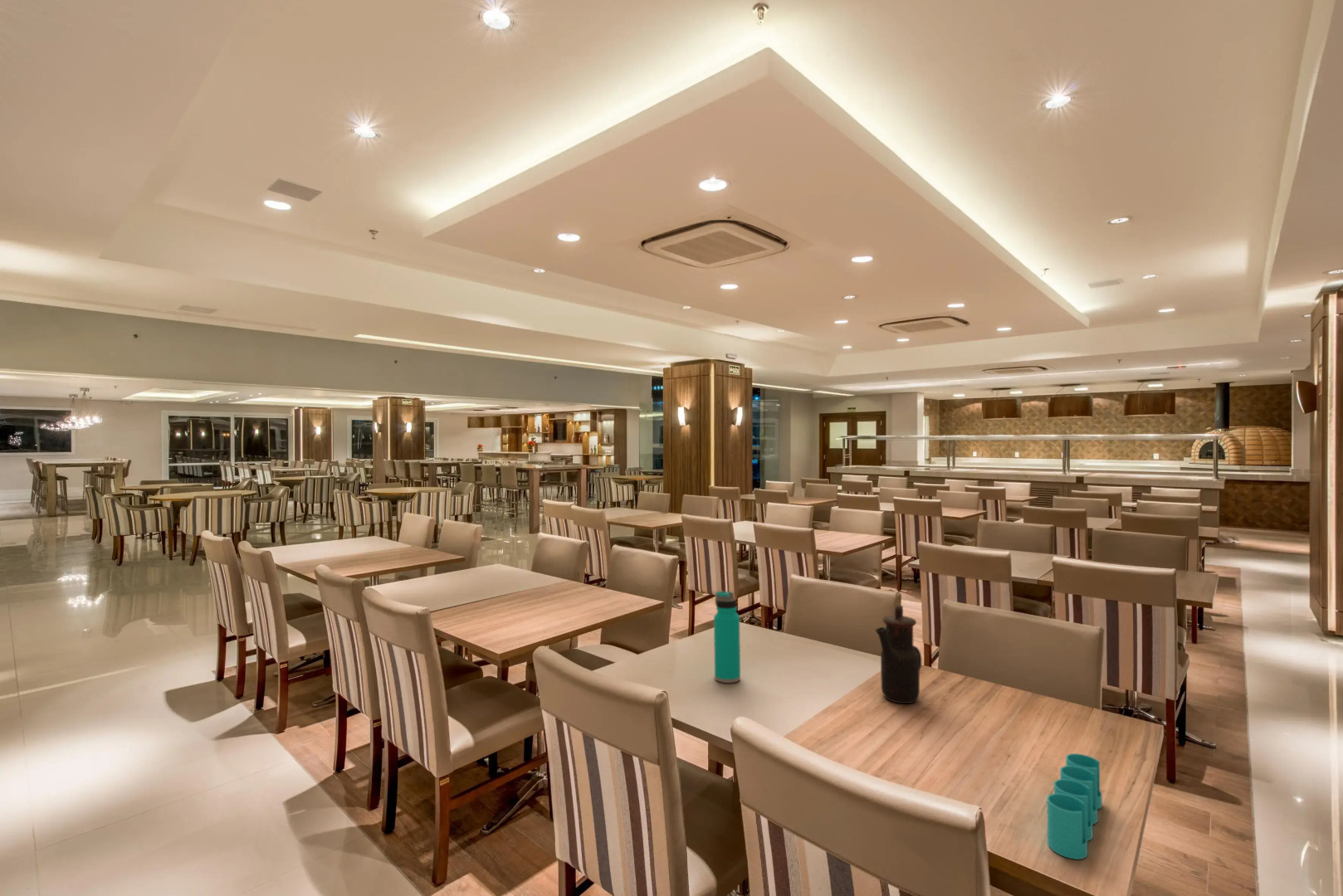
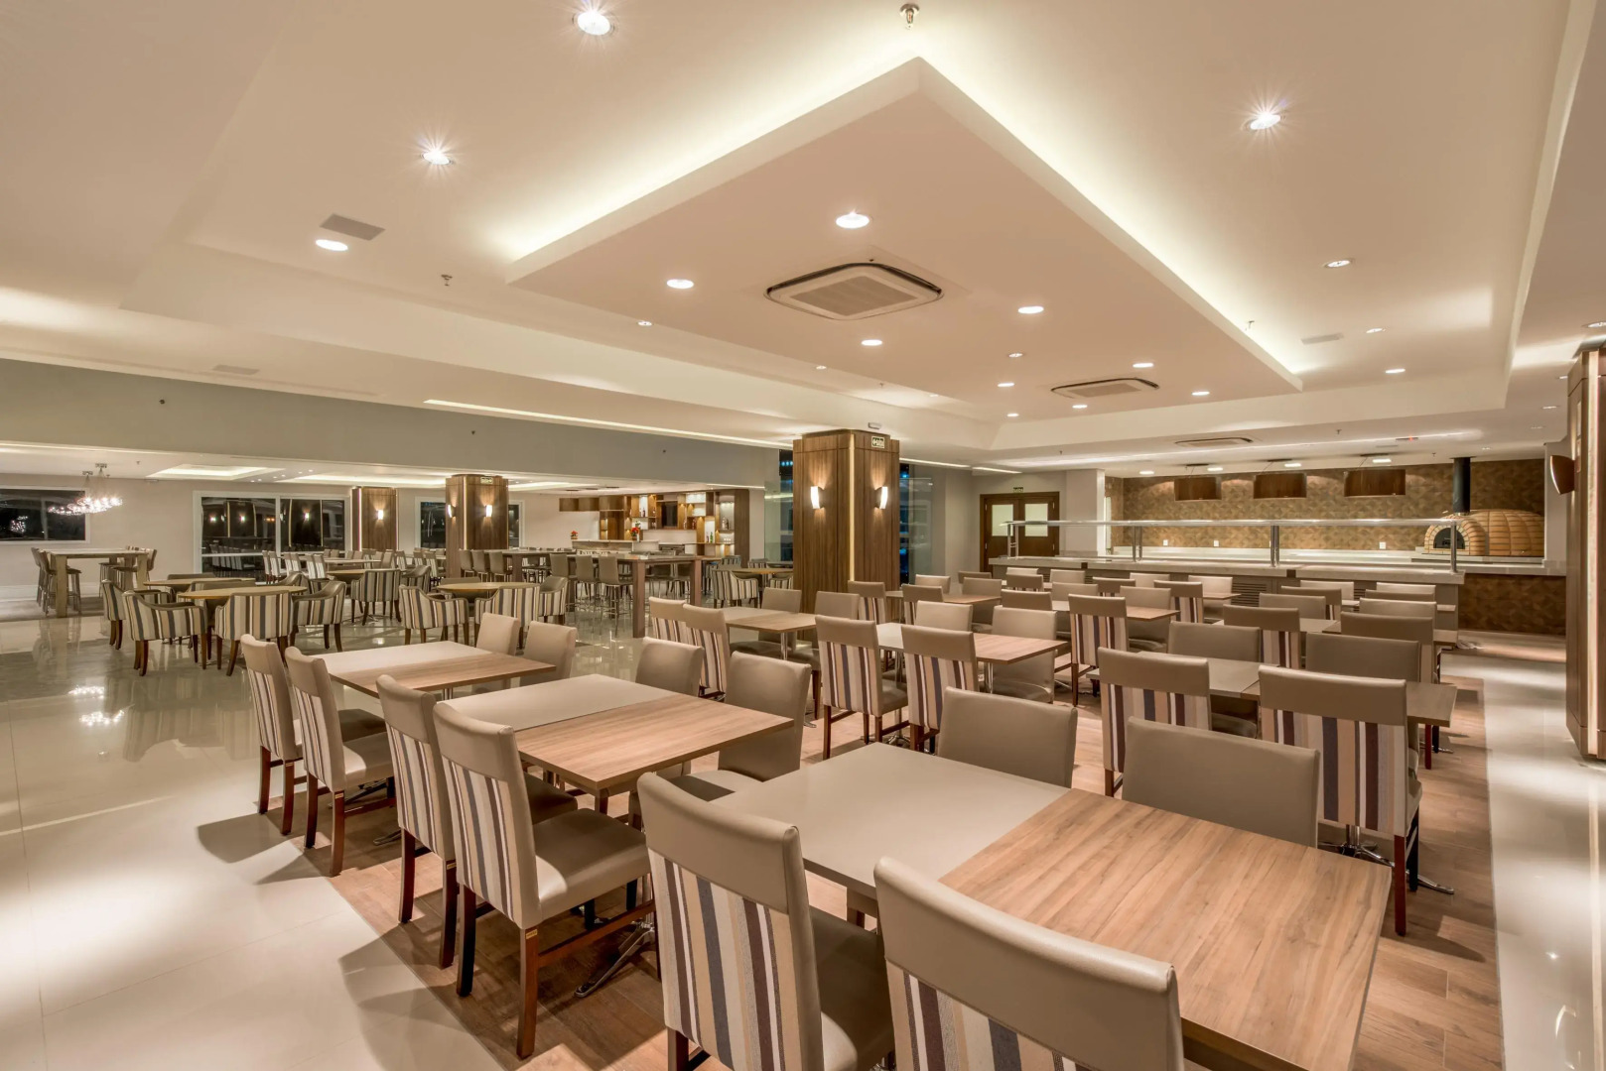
- pen holder (1076, 801)
- teapot (899, 650)
- water bottle (726, 635)
